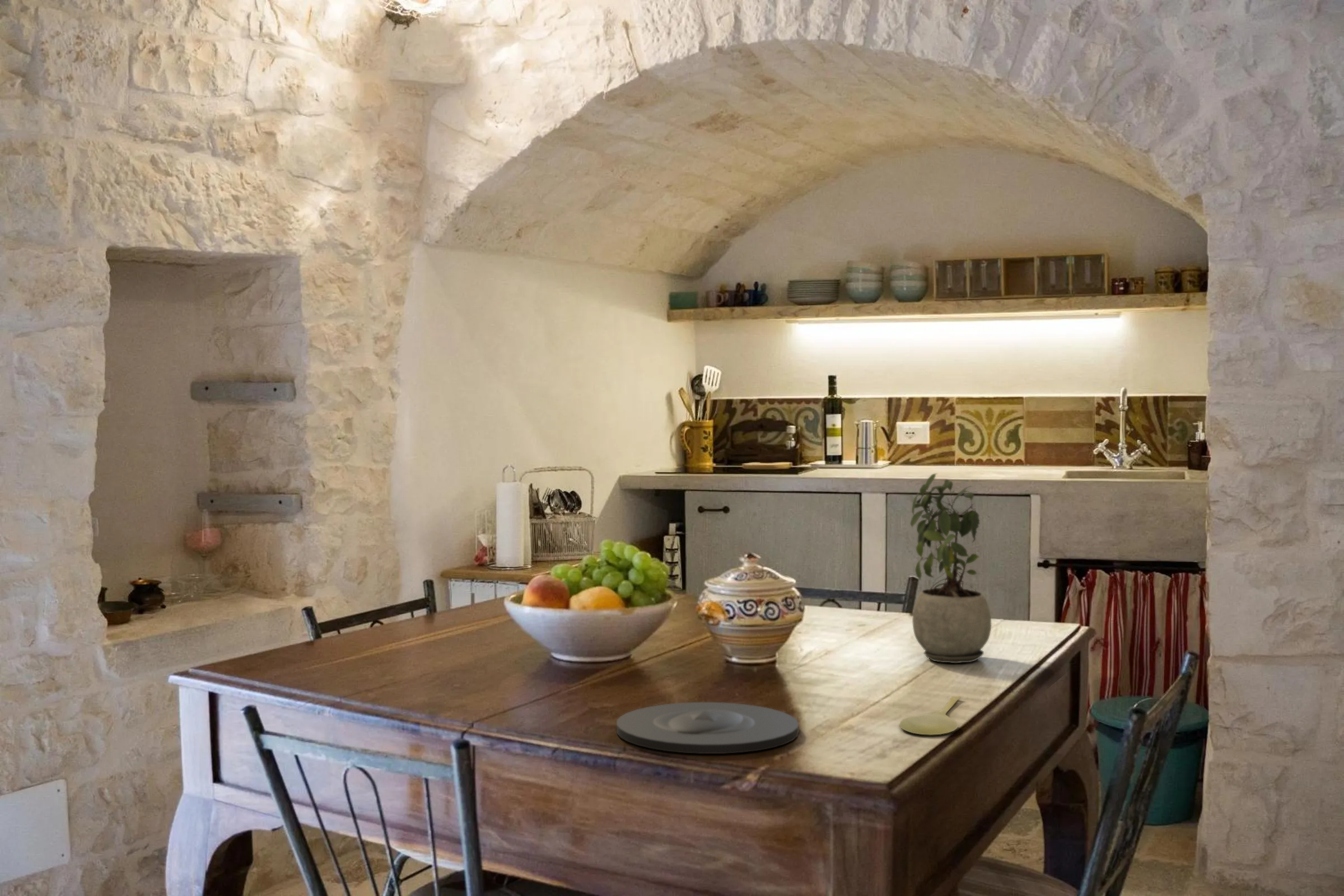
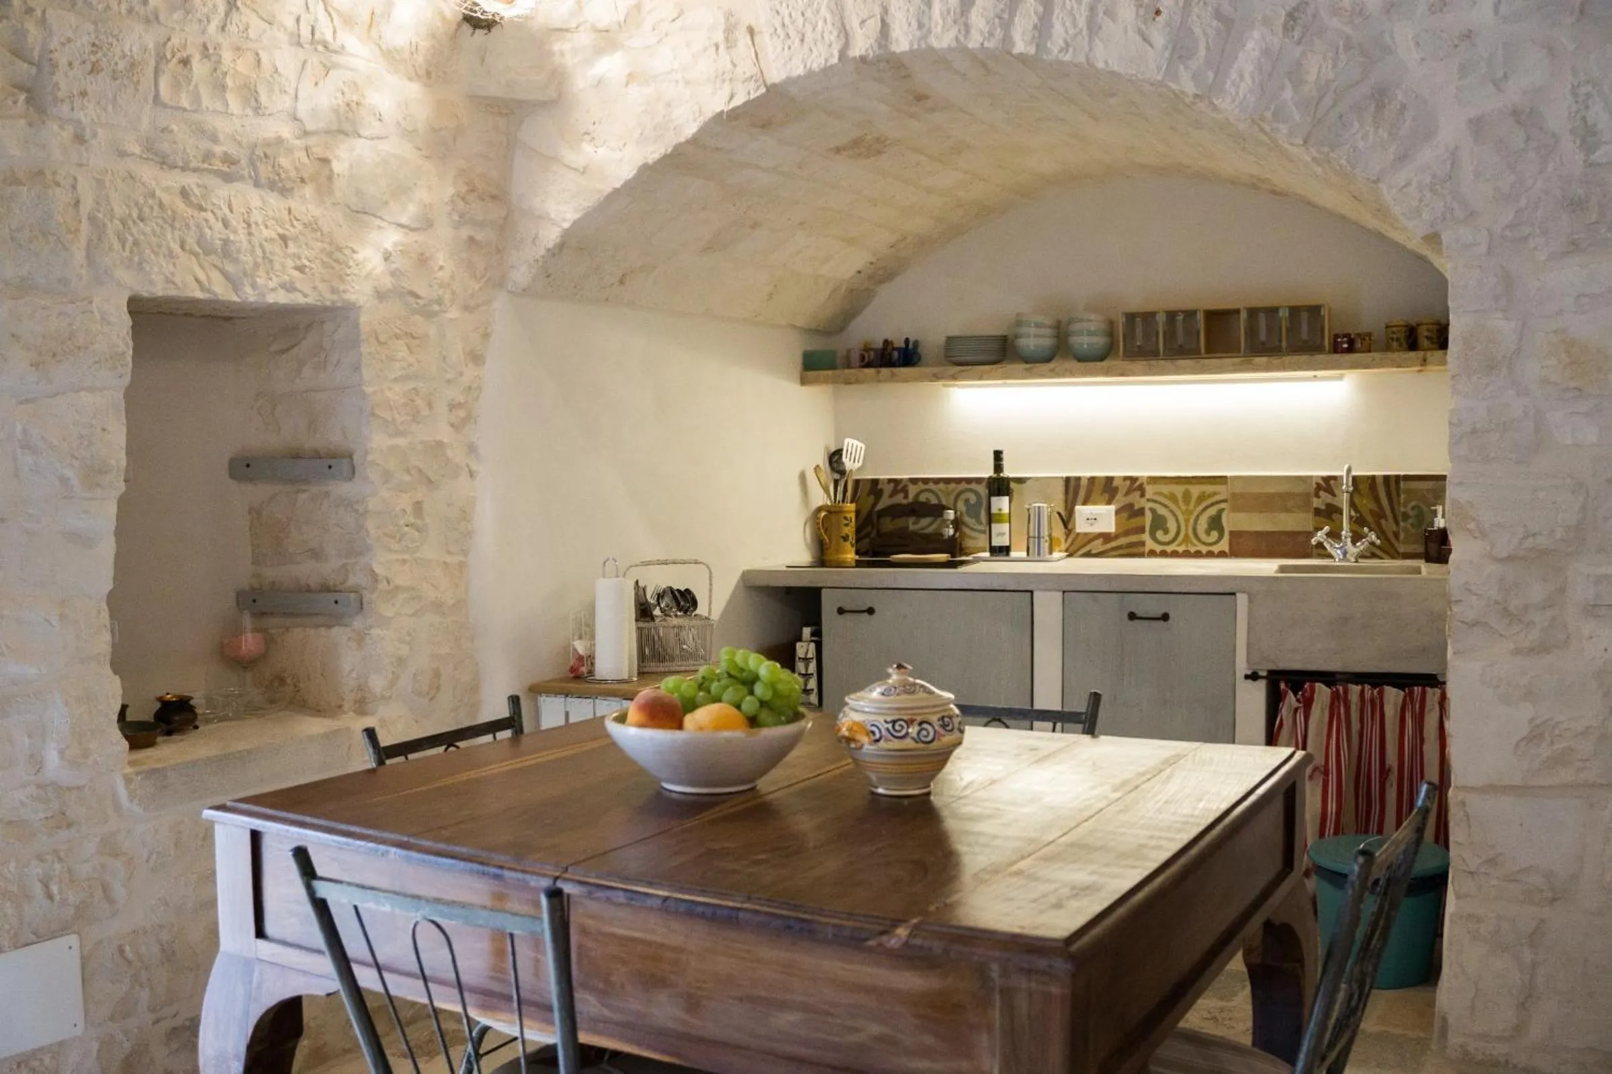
- spoon (940, 712)
- plate (707, 720)
- potted plant (950, 568)
